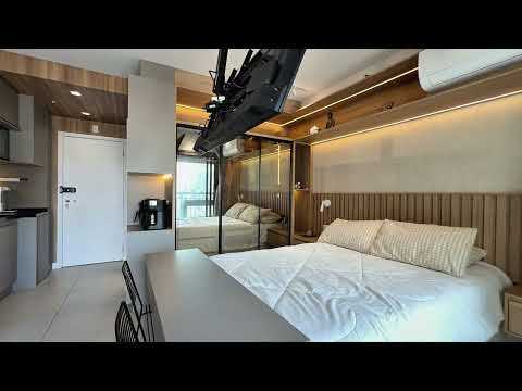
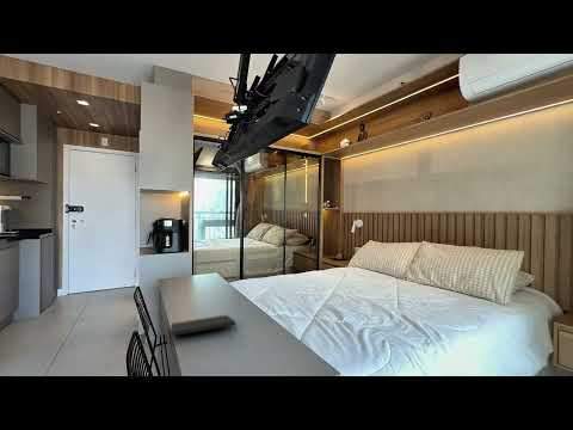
+ notepad (202, 324)
